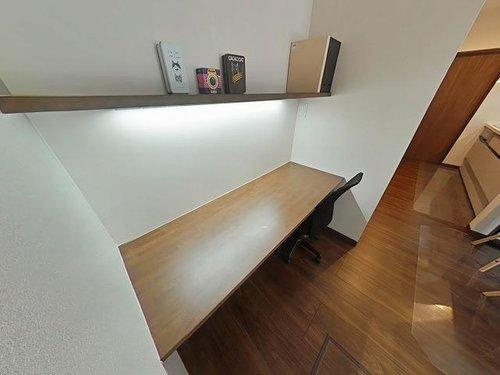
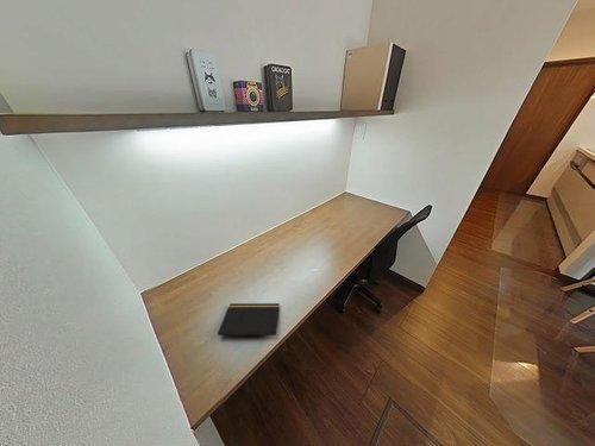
+ notepad (250, 318)
